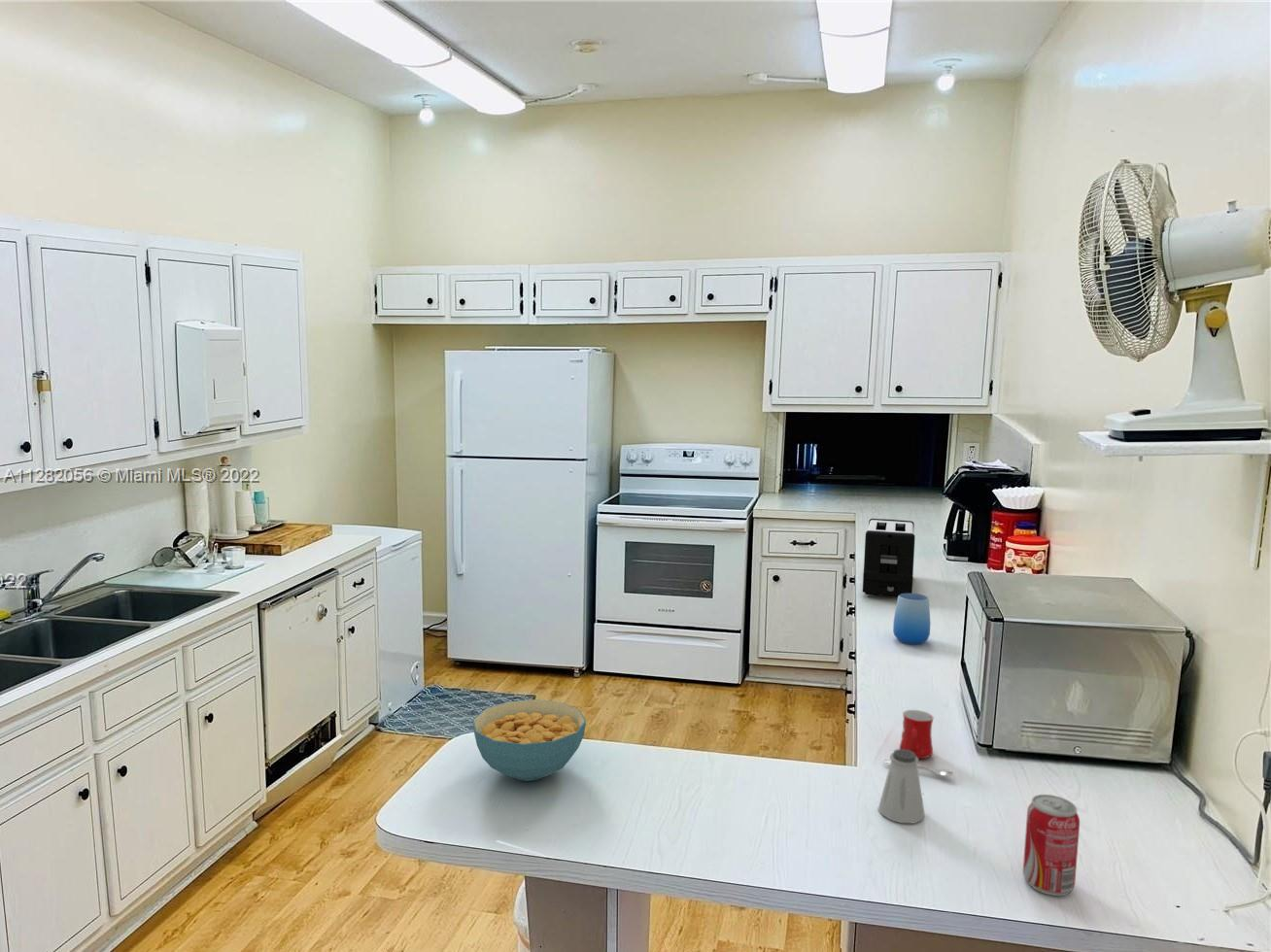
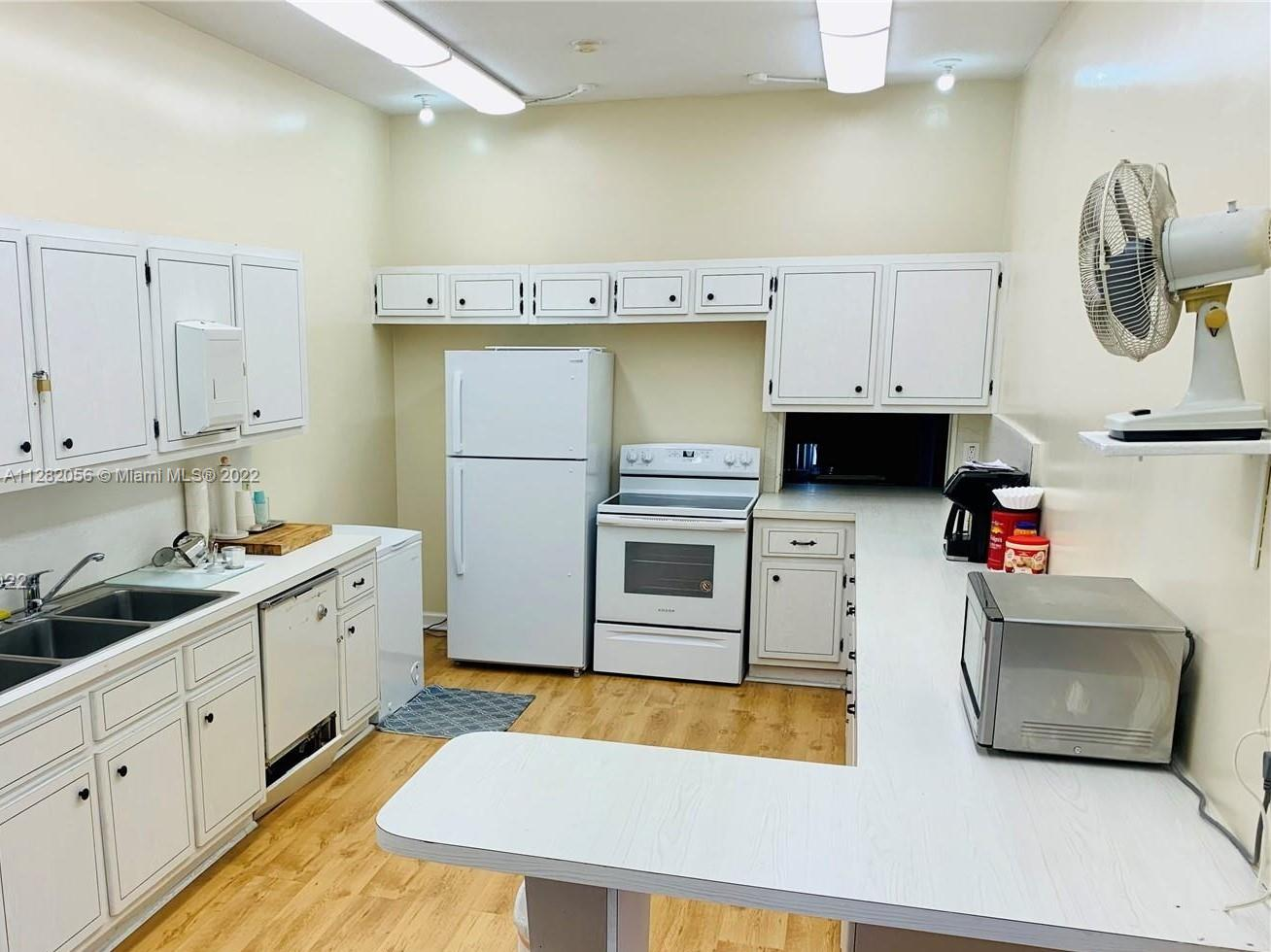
- cereal bowl (529, 746)
- mug (921, 740)
- toaster (889, 556)
- cup (911, 618)
- beverage can (1050, 843)
- saltshaker (903, 782)
